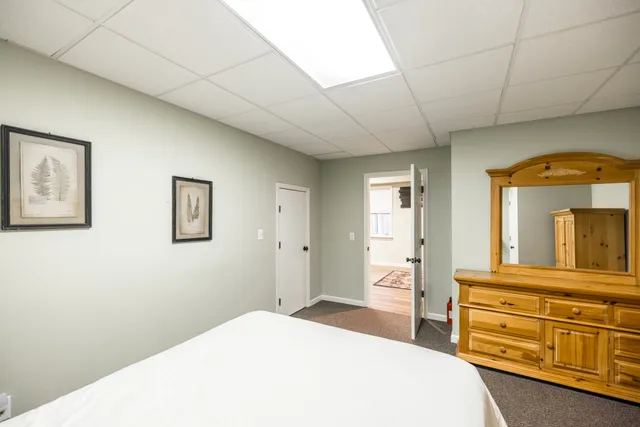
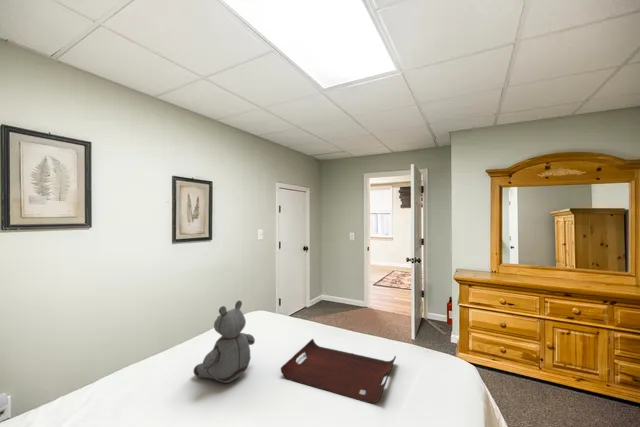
+ stuffed bear (223, 338)
+ serving tray (340, 366)
